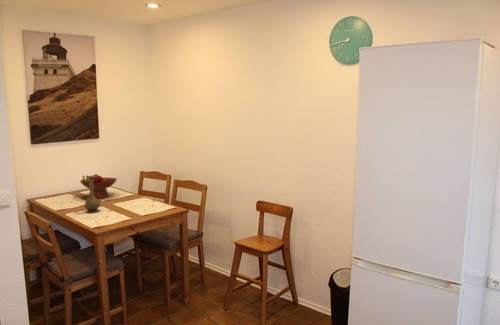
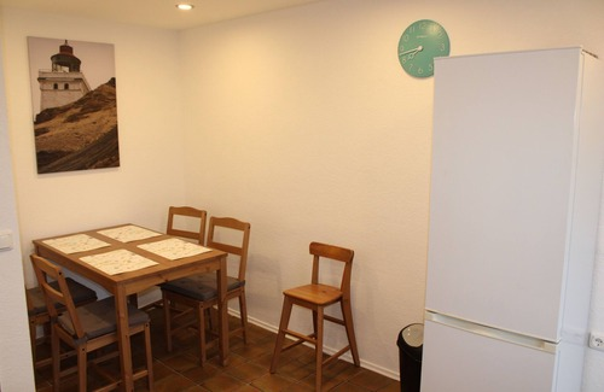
- fruit bowl (99, 185)
- vase (91, 193)
